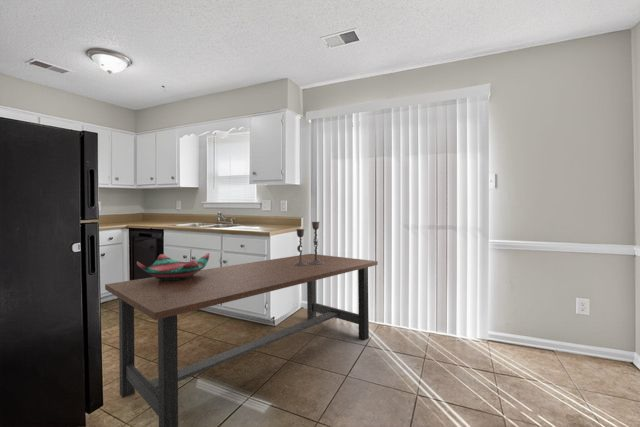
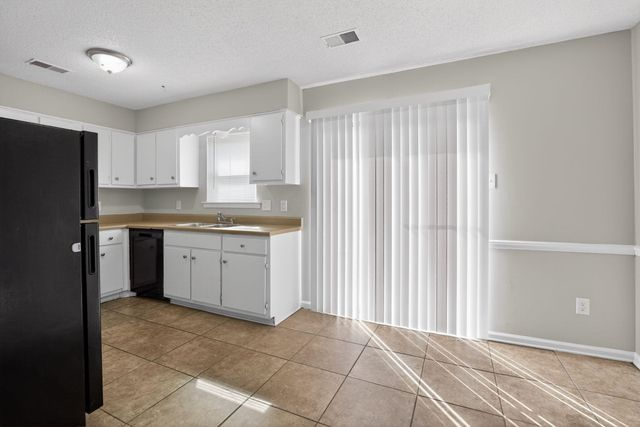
- decorative bowl (176, 266)
- dining table (272, 333)
- candlestick (313, 241)
